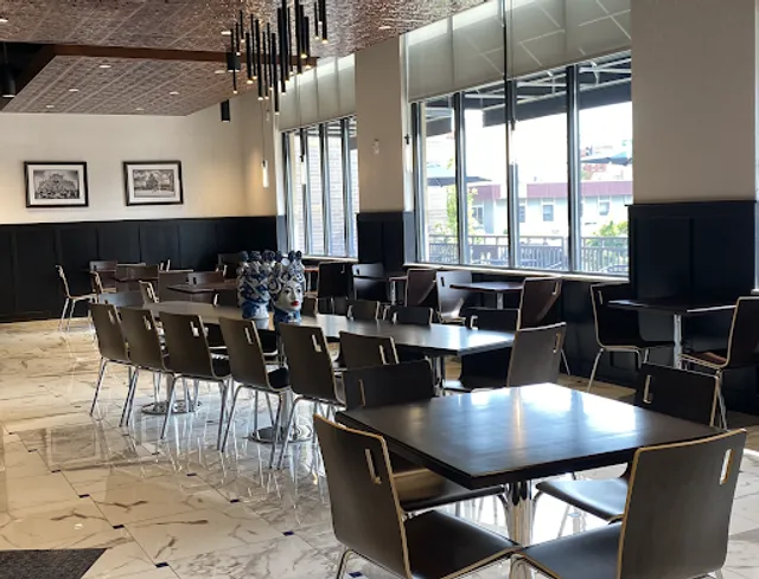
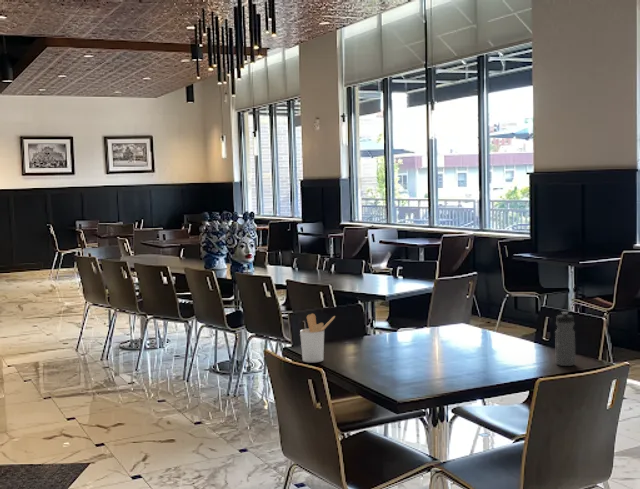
+ utensil holder (318, 337)
+ water bottle (565, 338)
